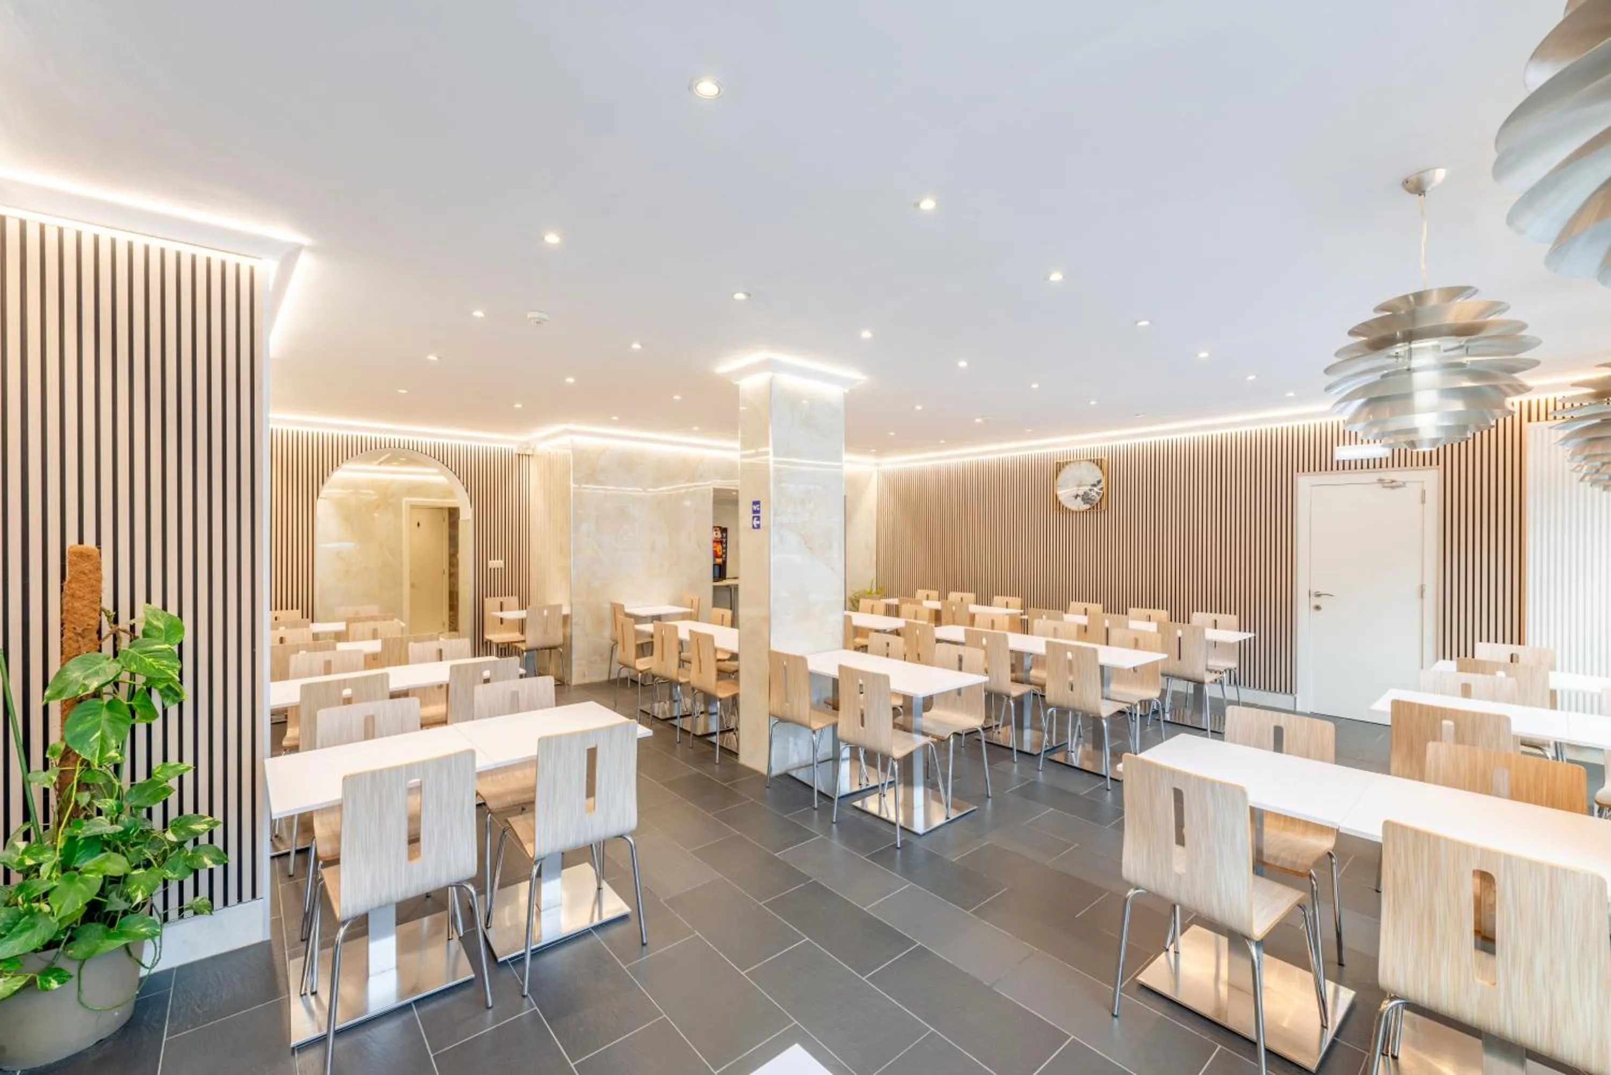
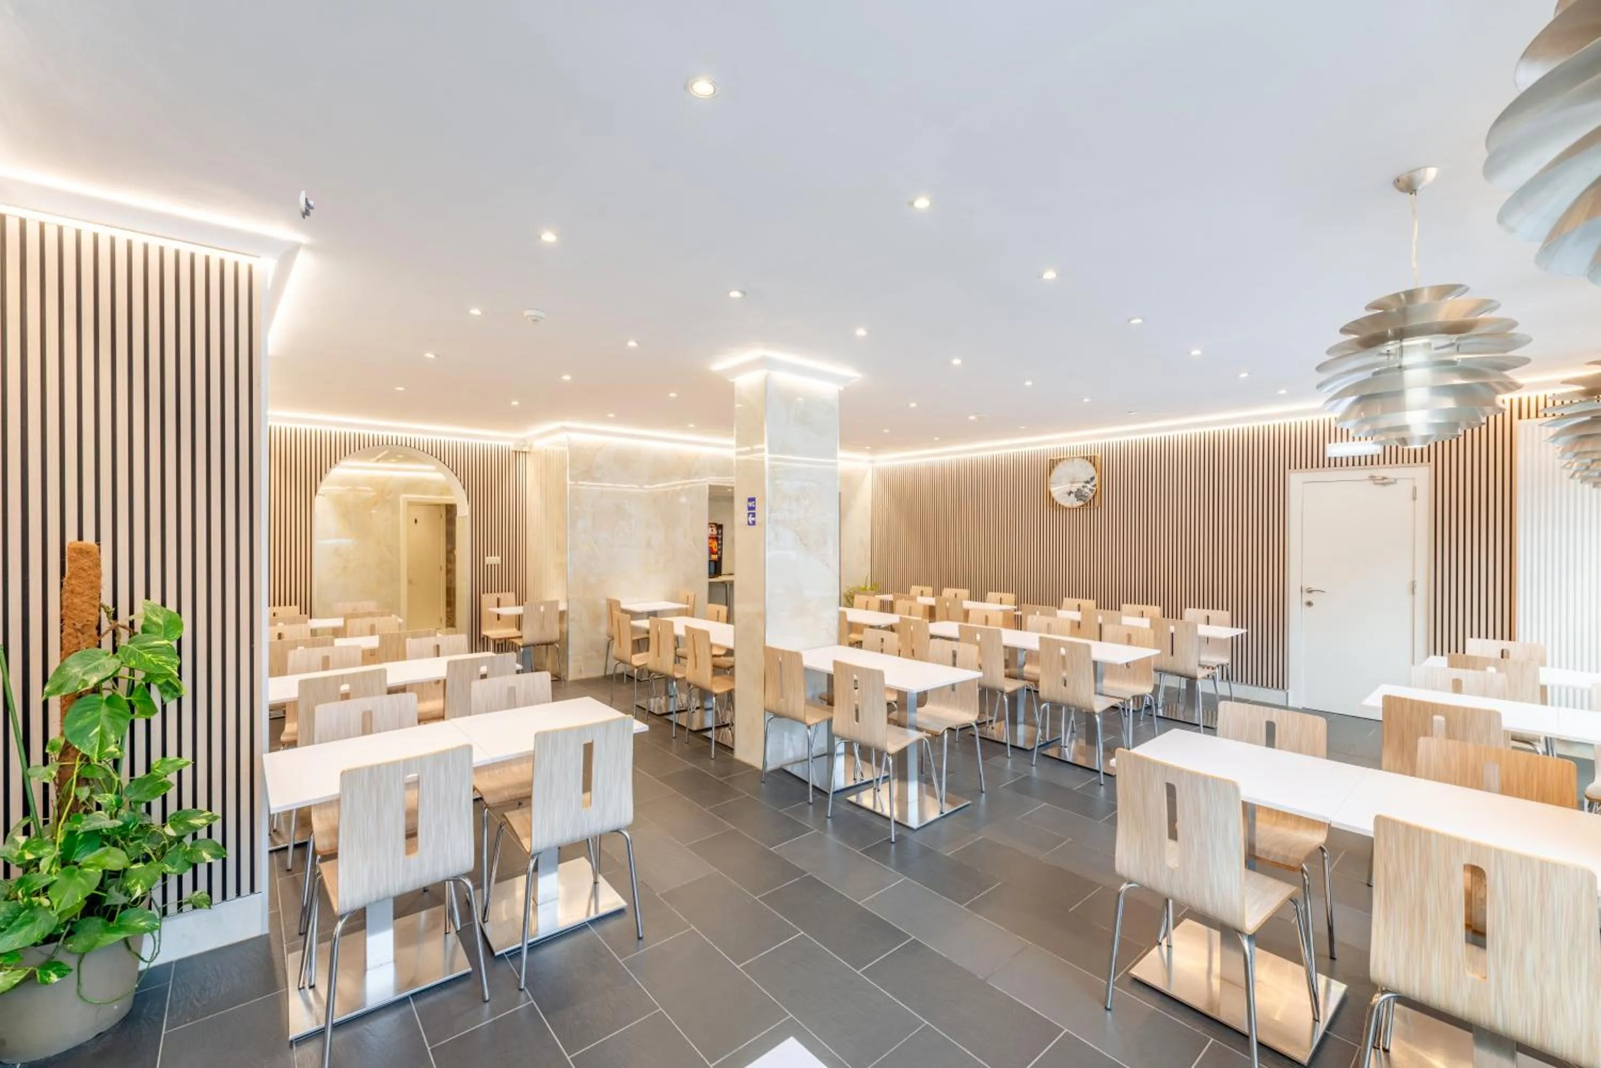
+ smoke detector (306, 204)
